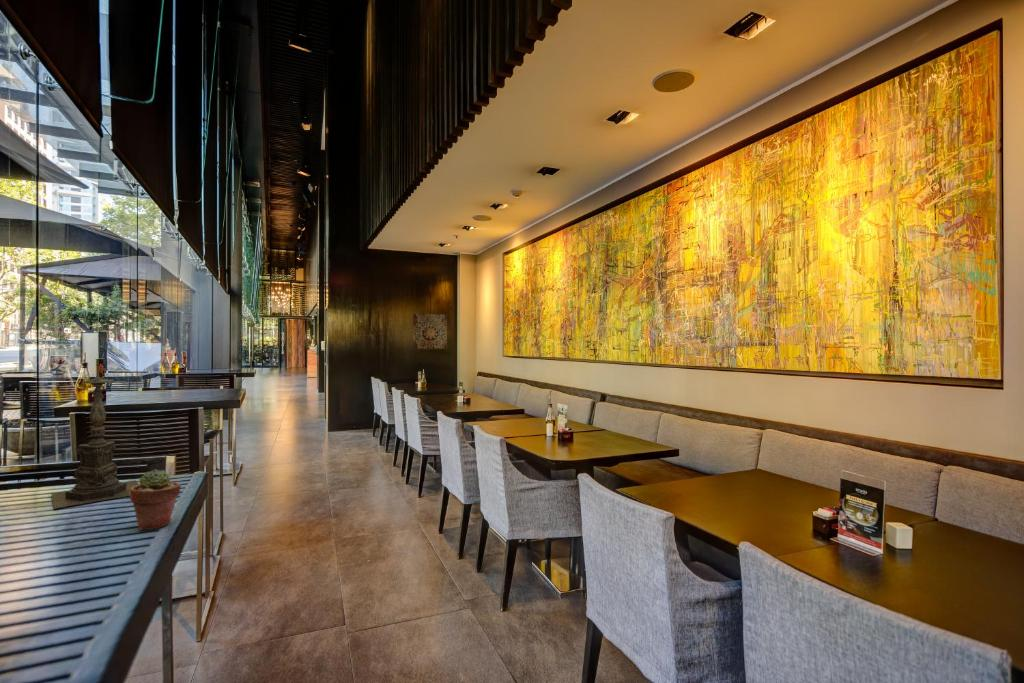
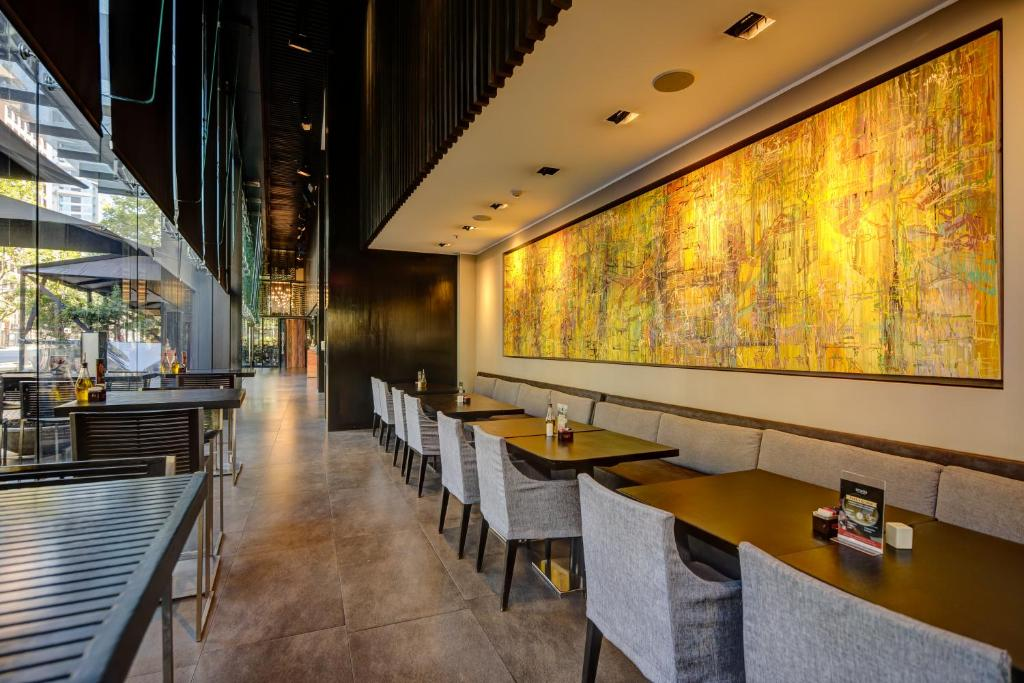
- candle holder (98, 427)
- potted succulent (155, 497)
- wall art (430, 331)
